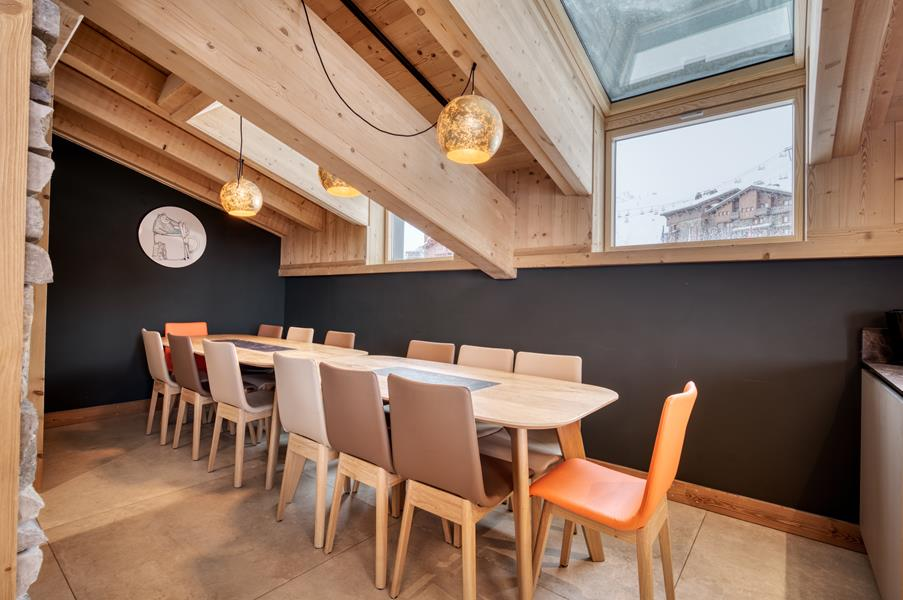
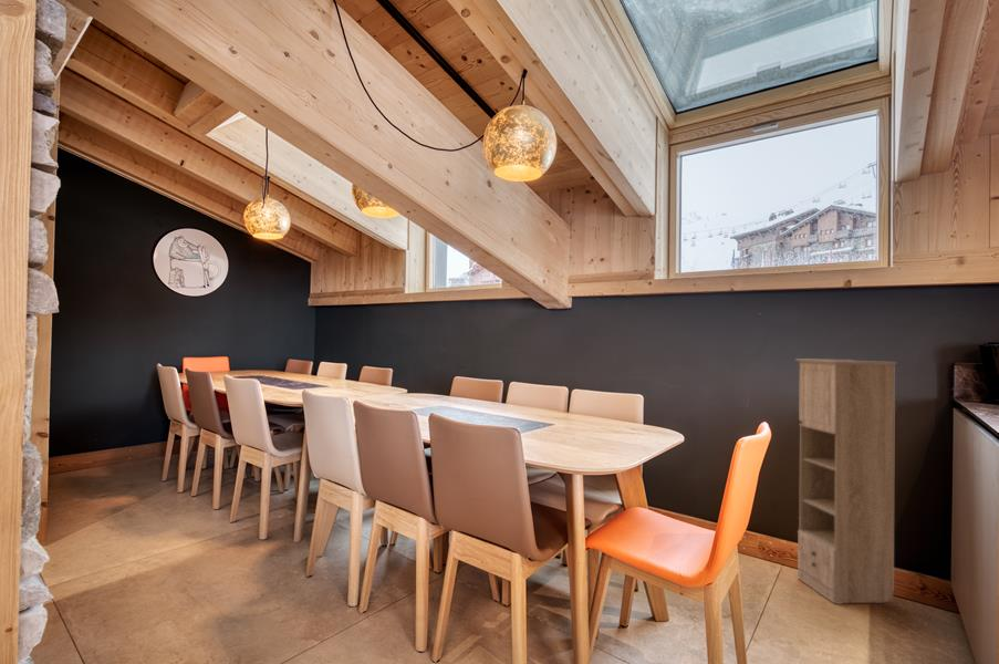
+ storage cabinet (842, 474)
